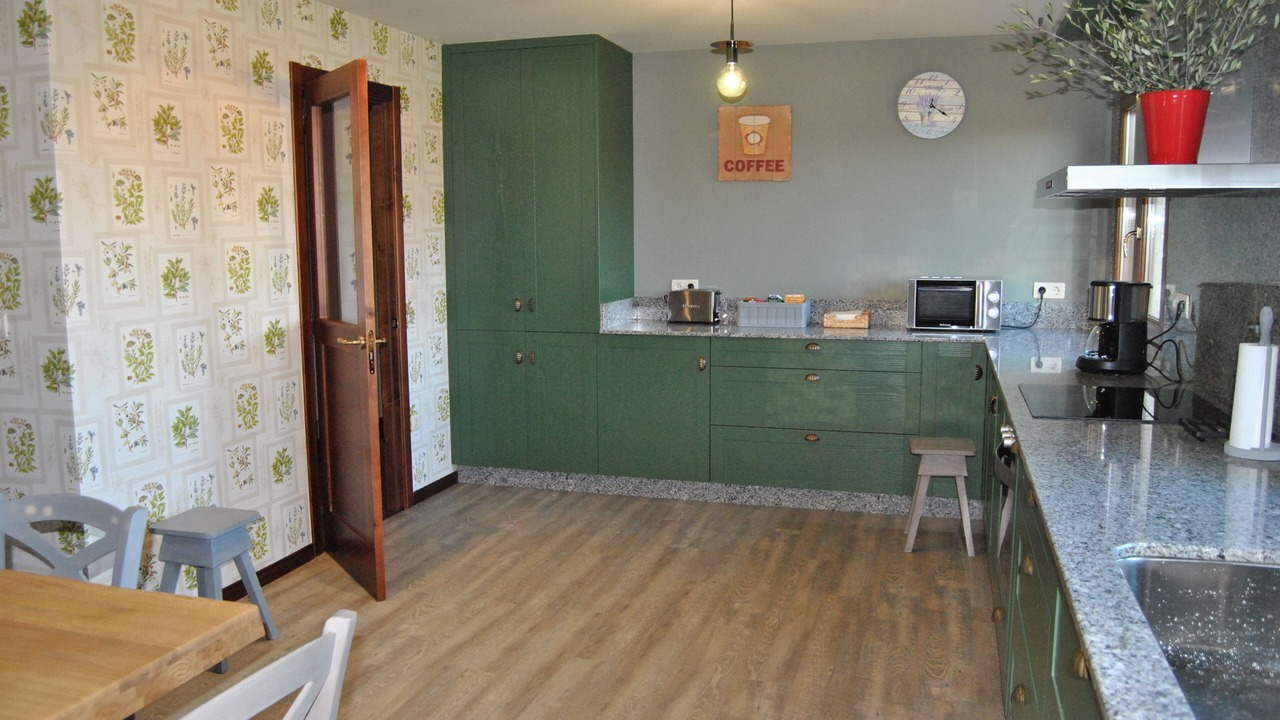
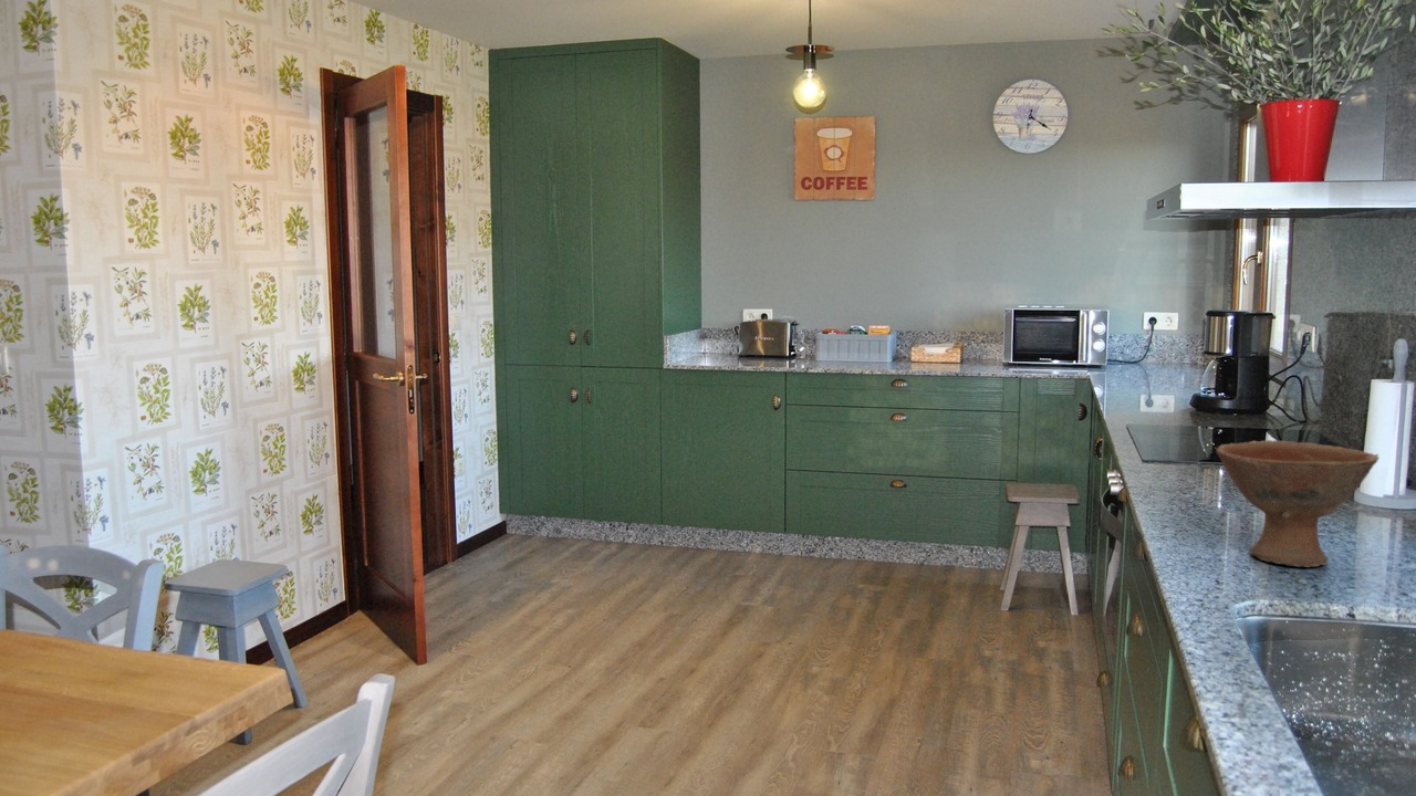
+ bowl (1295, 502)
